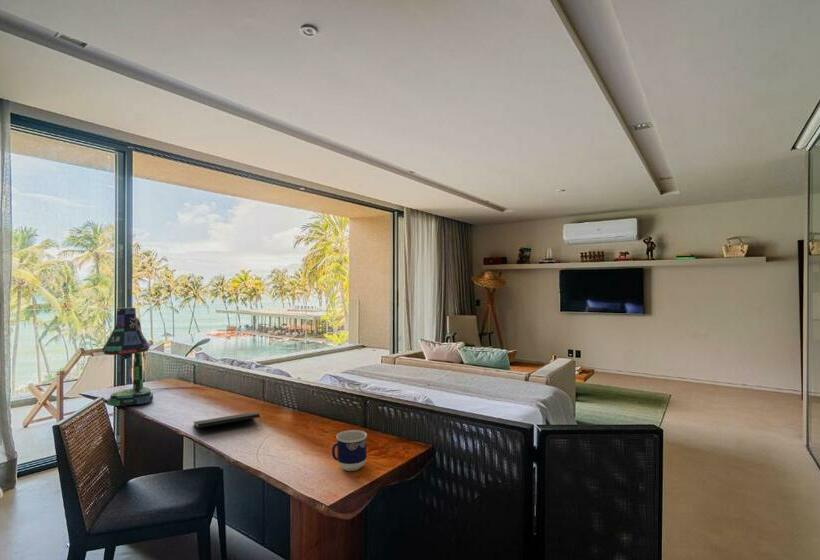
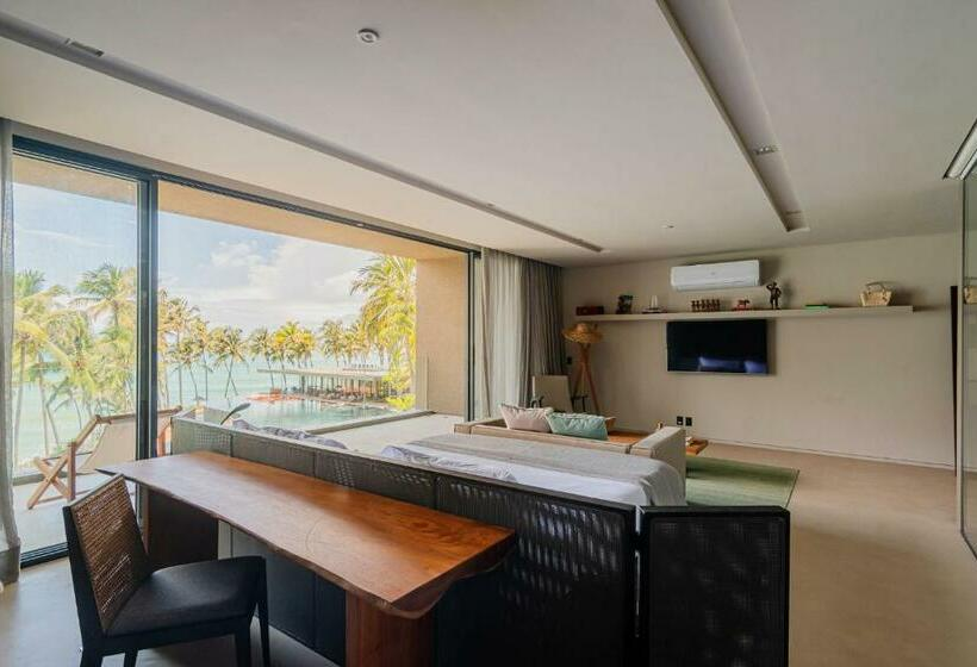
- notepad (226, 419)
- cup (348, 452)
- desk lamp (149, 347)
